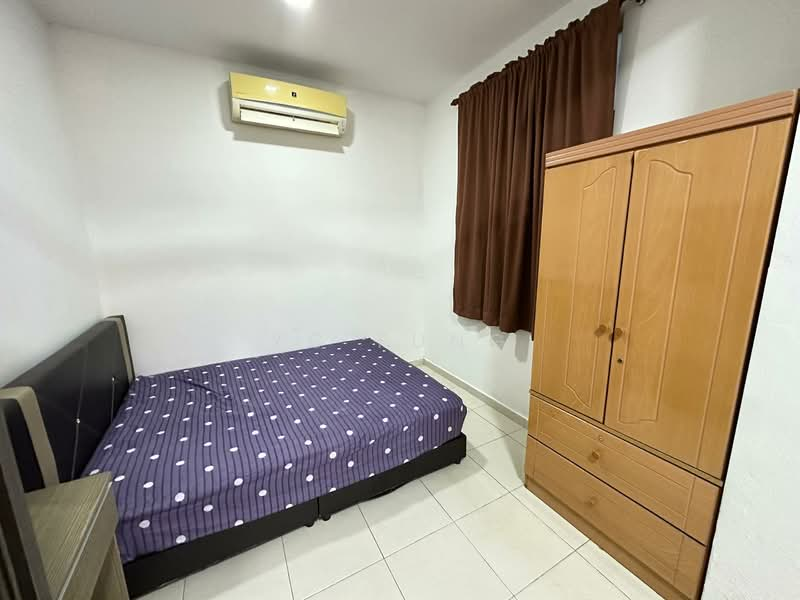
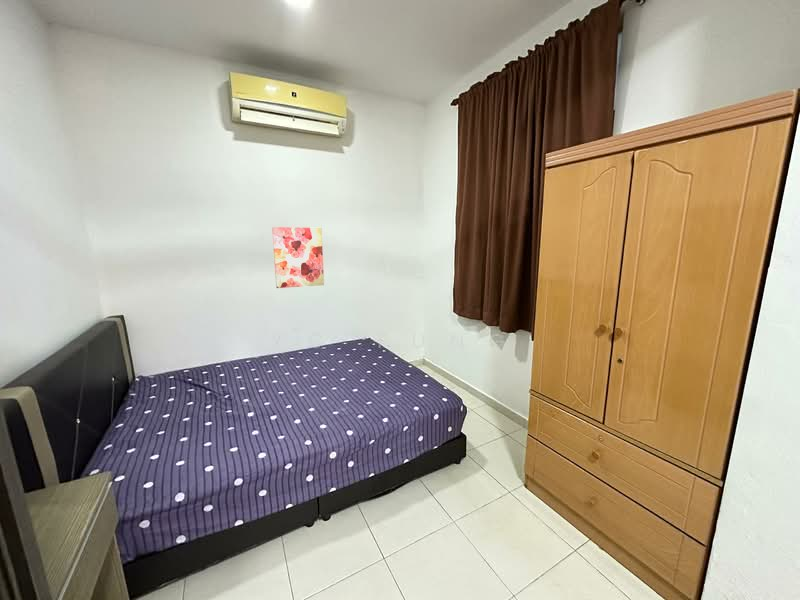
+ wall art (299, 257)
